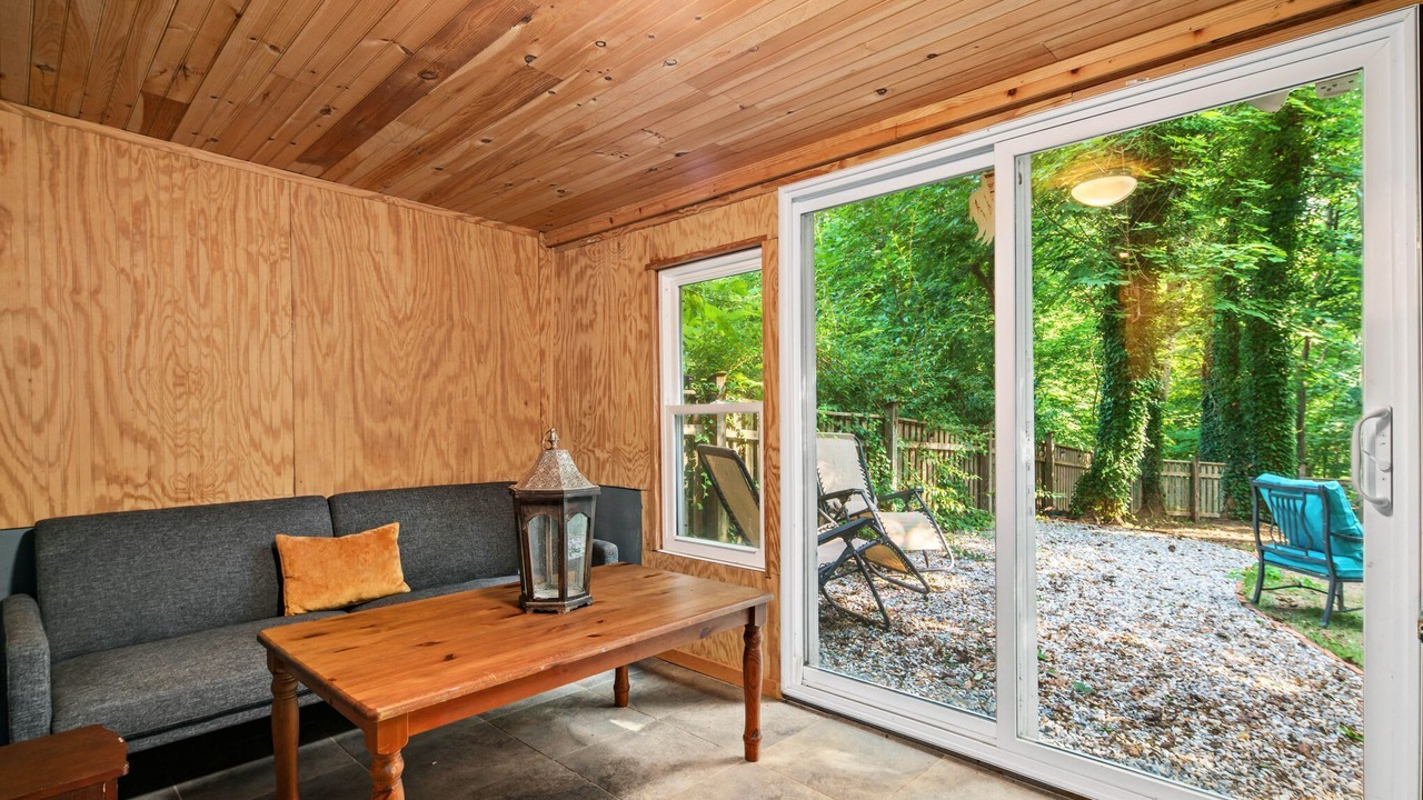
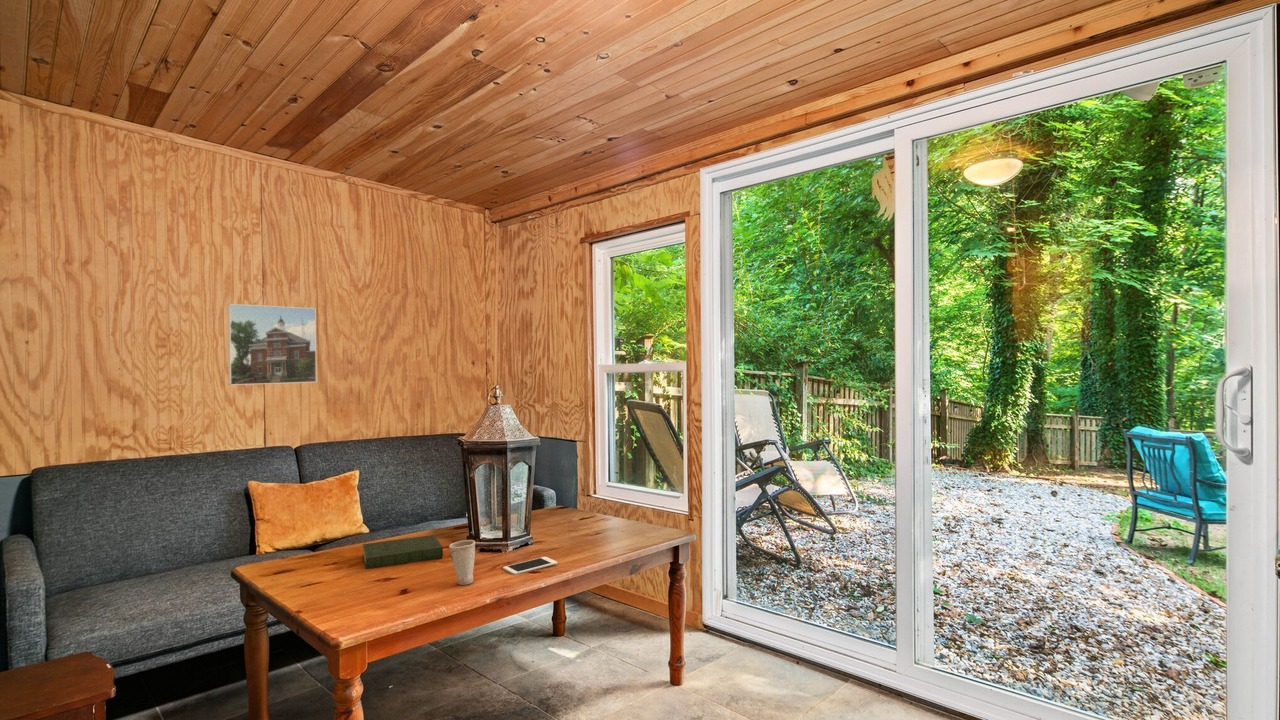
+ cup (462, 562)
+ cell phone (530, 565)
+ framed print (274, 344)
+ book (402, 551)
